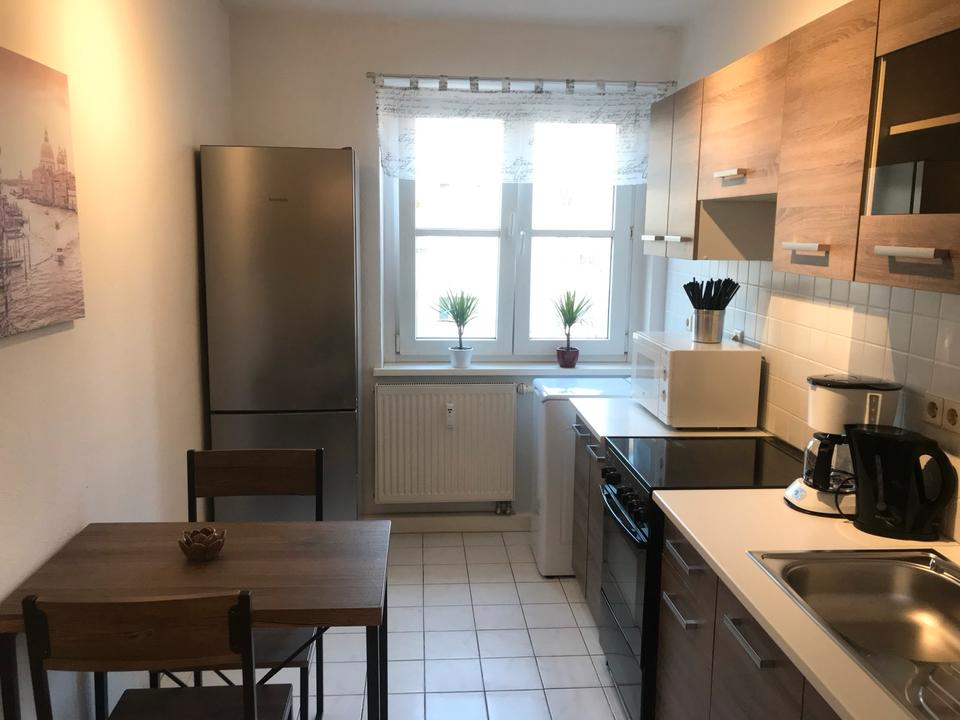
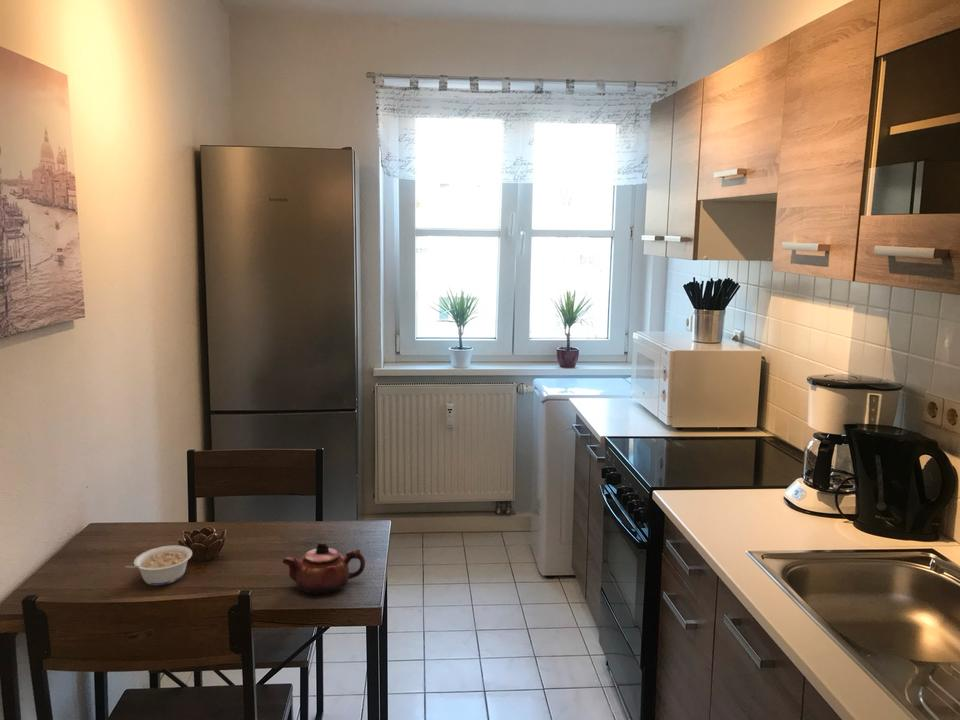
+ legume (162, 565)
+ teapot (324, 564)
